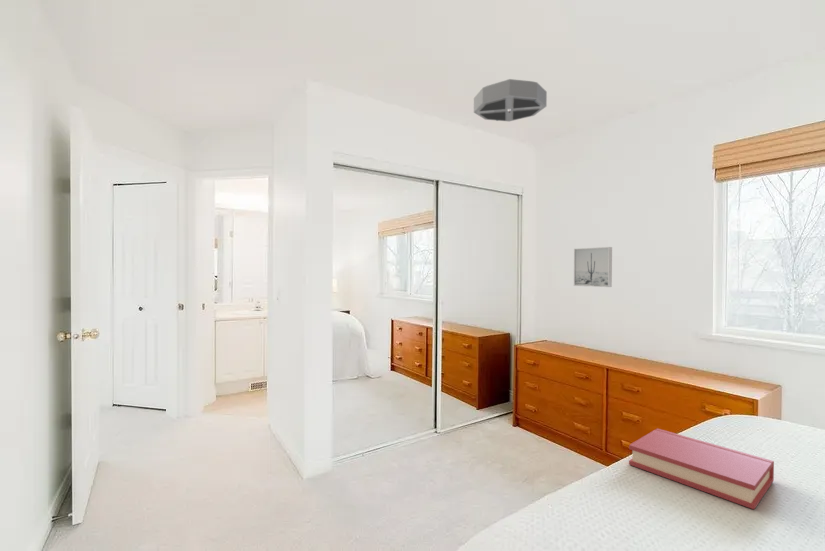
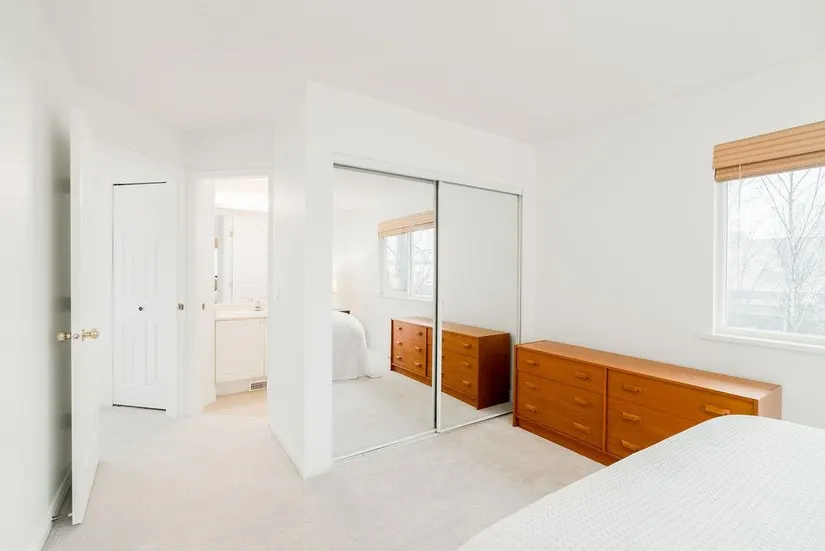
- wall art (592, 267)
- ceiling light (509, 102)
- hardback book (698, 462)
